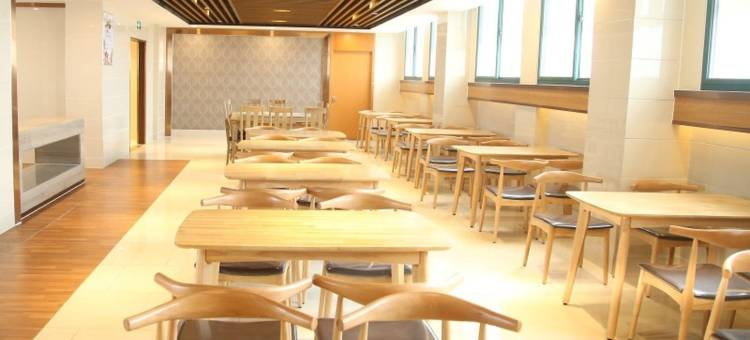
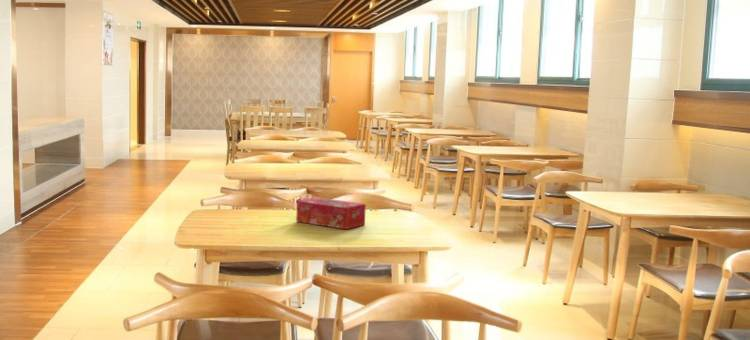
+ tissue box (330, 212)
